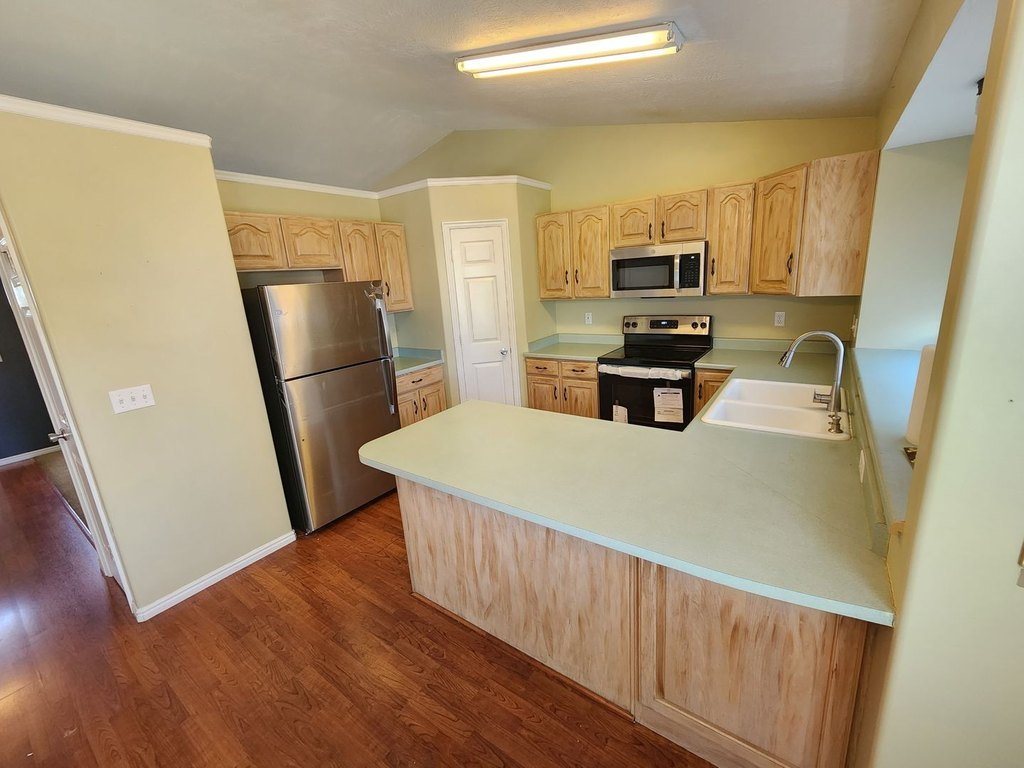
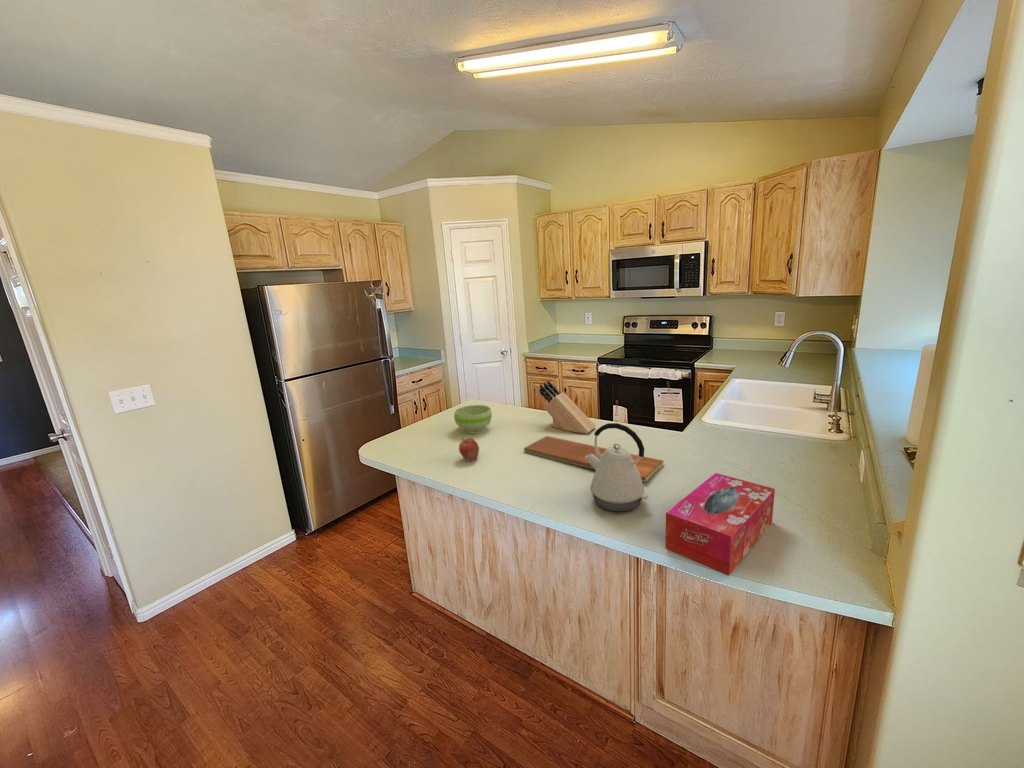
+ tissue box (721, 517)
+ chopping board (589, 454)
+ knife block (565, 405)
+ bowl (473, 420)
+ kettle (615, 462)
+ fruit (468, 448)
